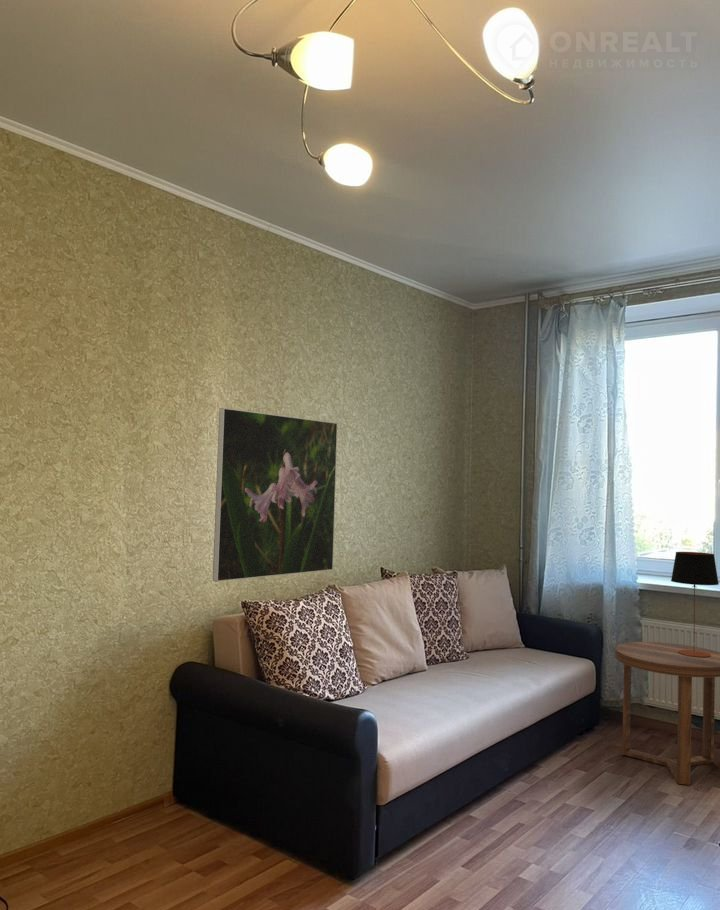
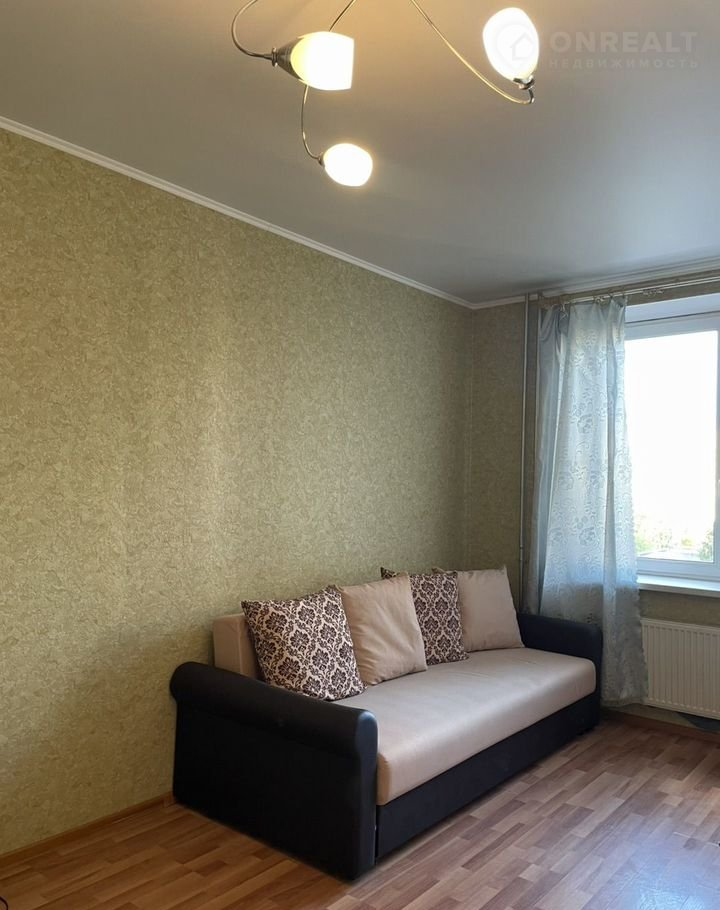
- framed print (280, 495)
- side table (678, 709)
- table lamp (694, 603)
